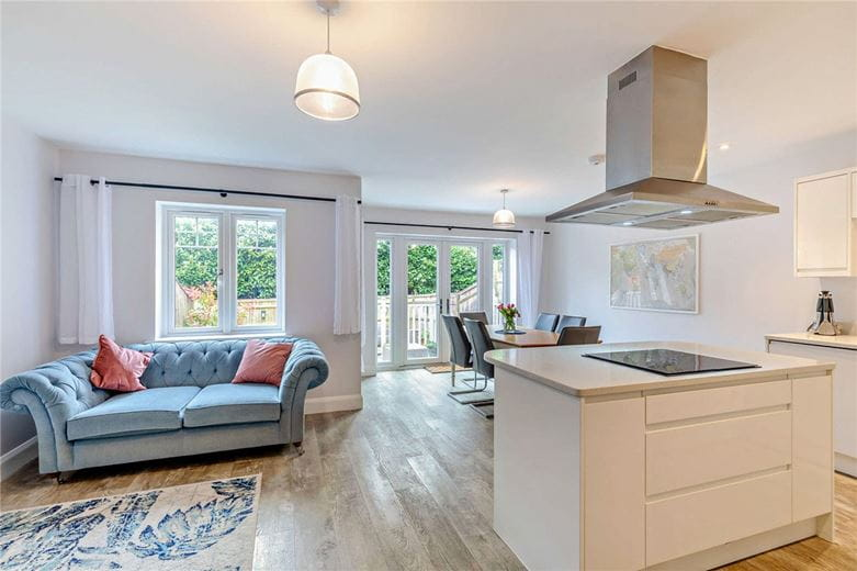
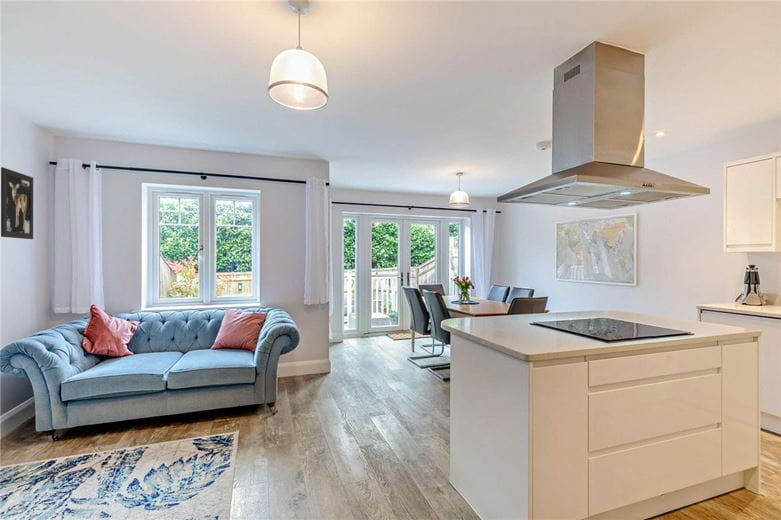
+ wall art (18, 205)
